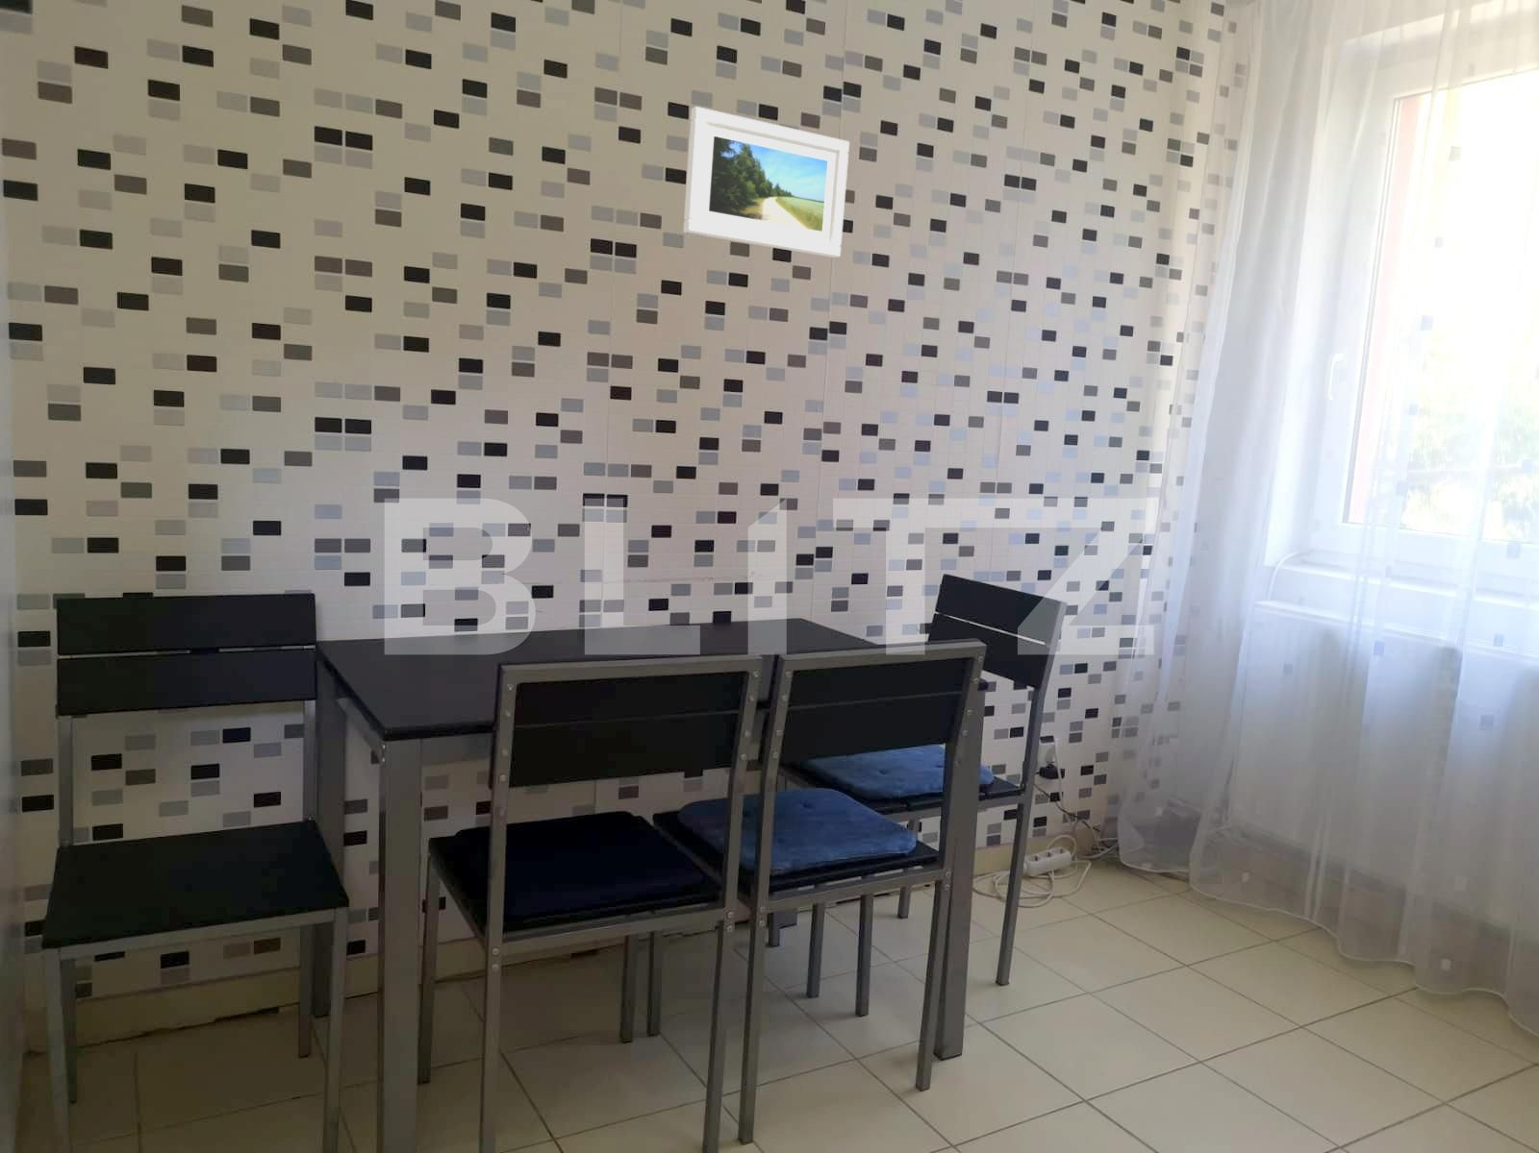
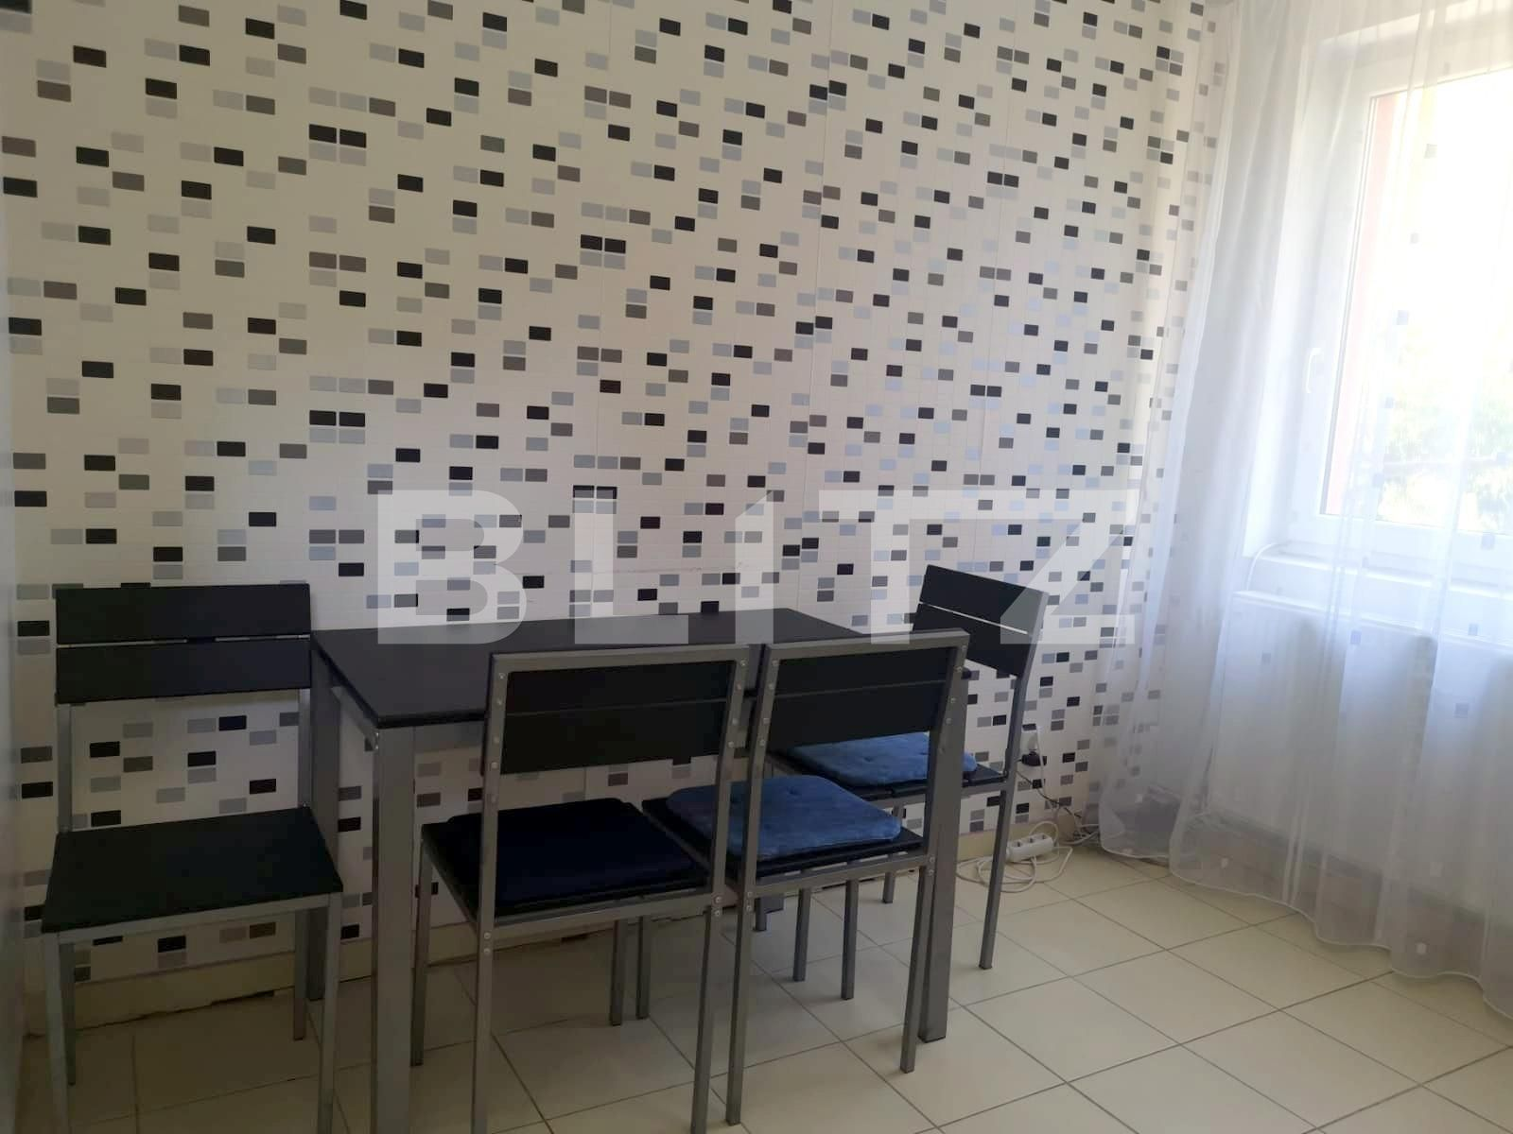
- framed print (768, 185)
